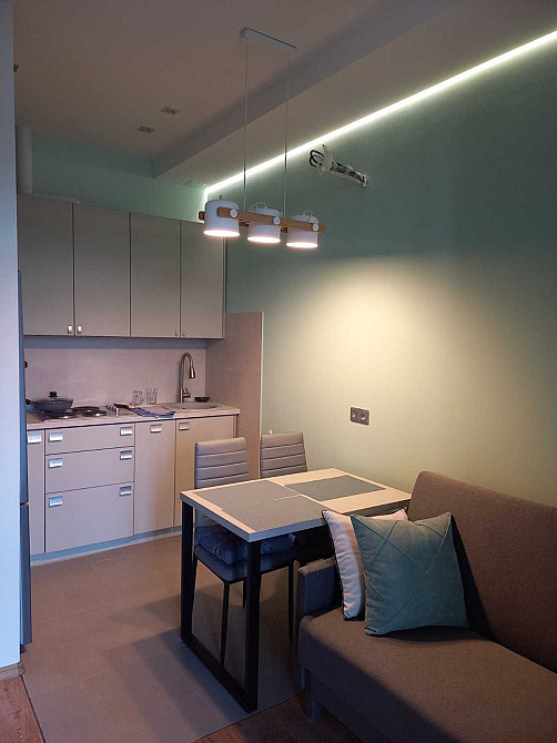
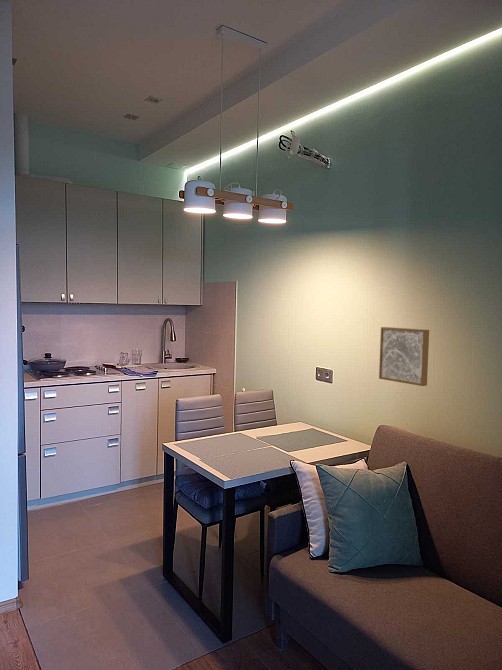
+ wall art (403, 355)
